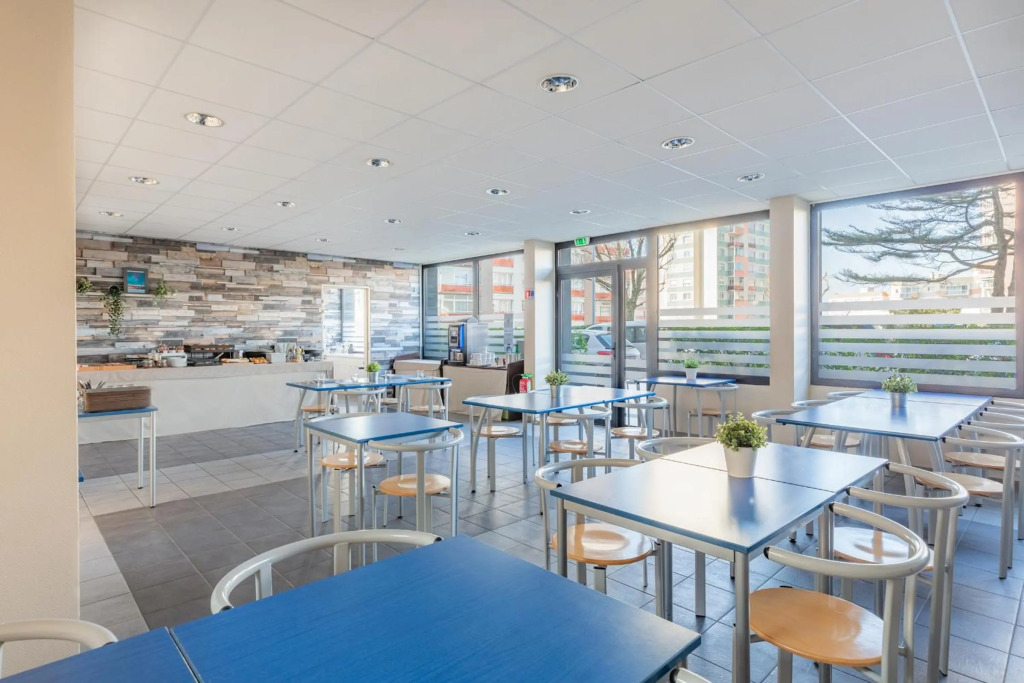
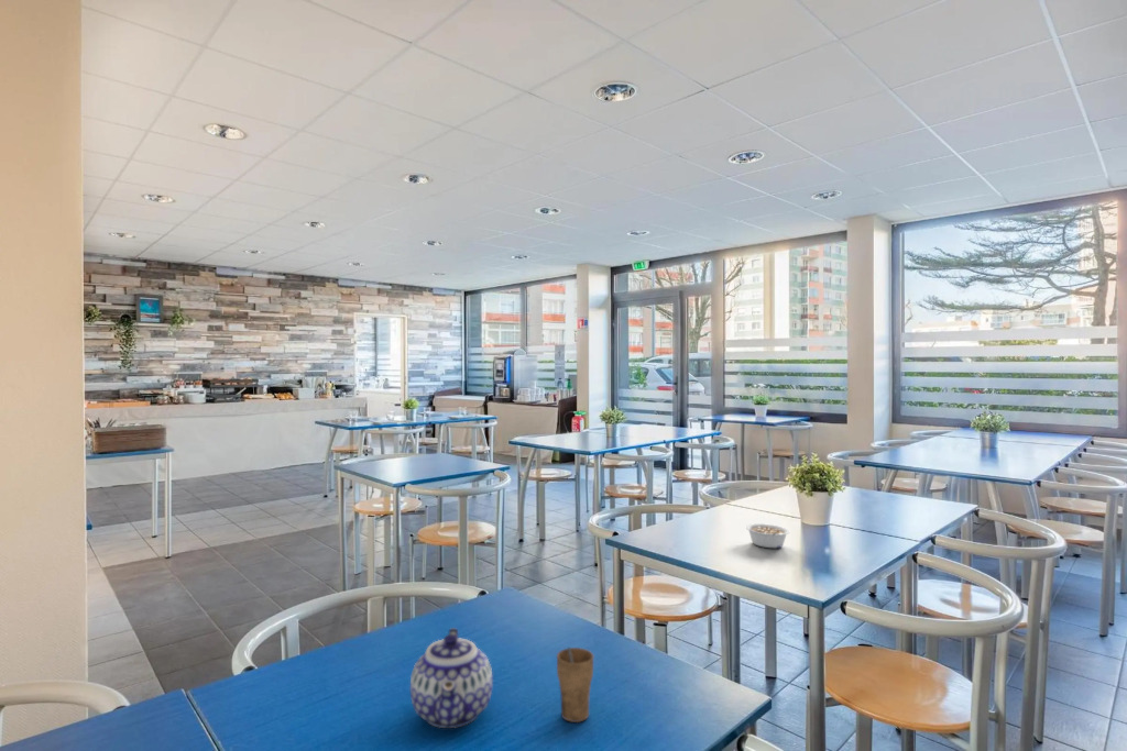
+ cup (575, 677)
+ legume (768, 534)
+ teapot (451, 674)
